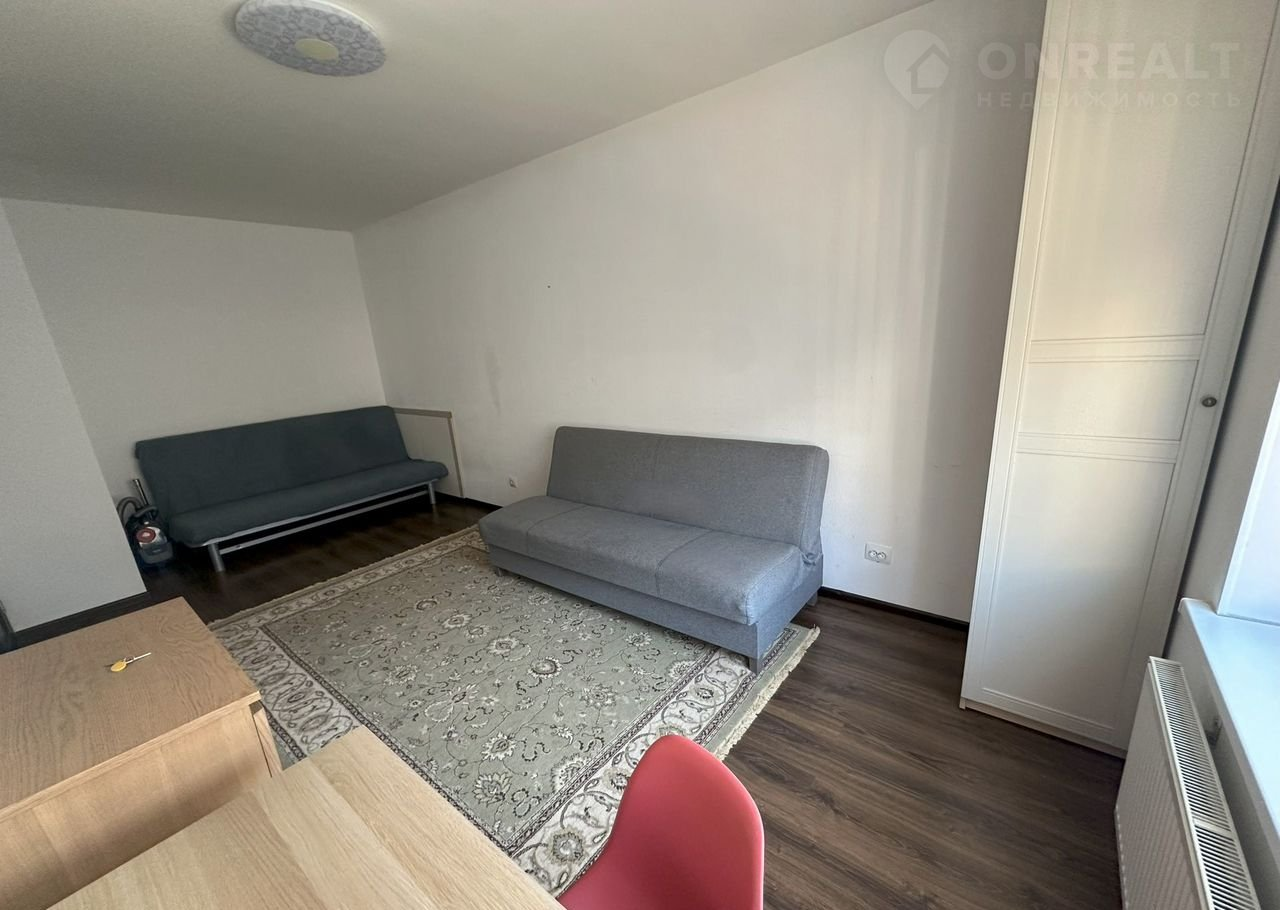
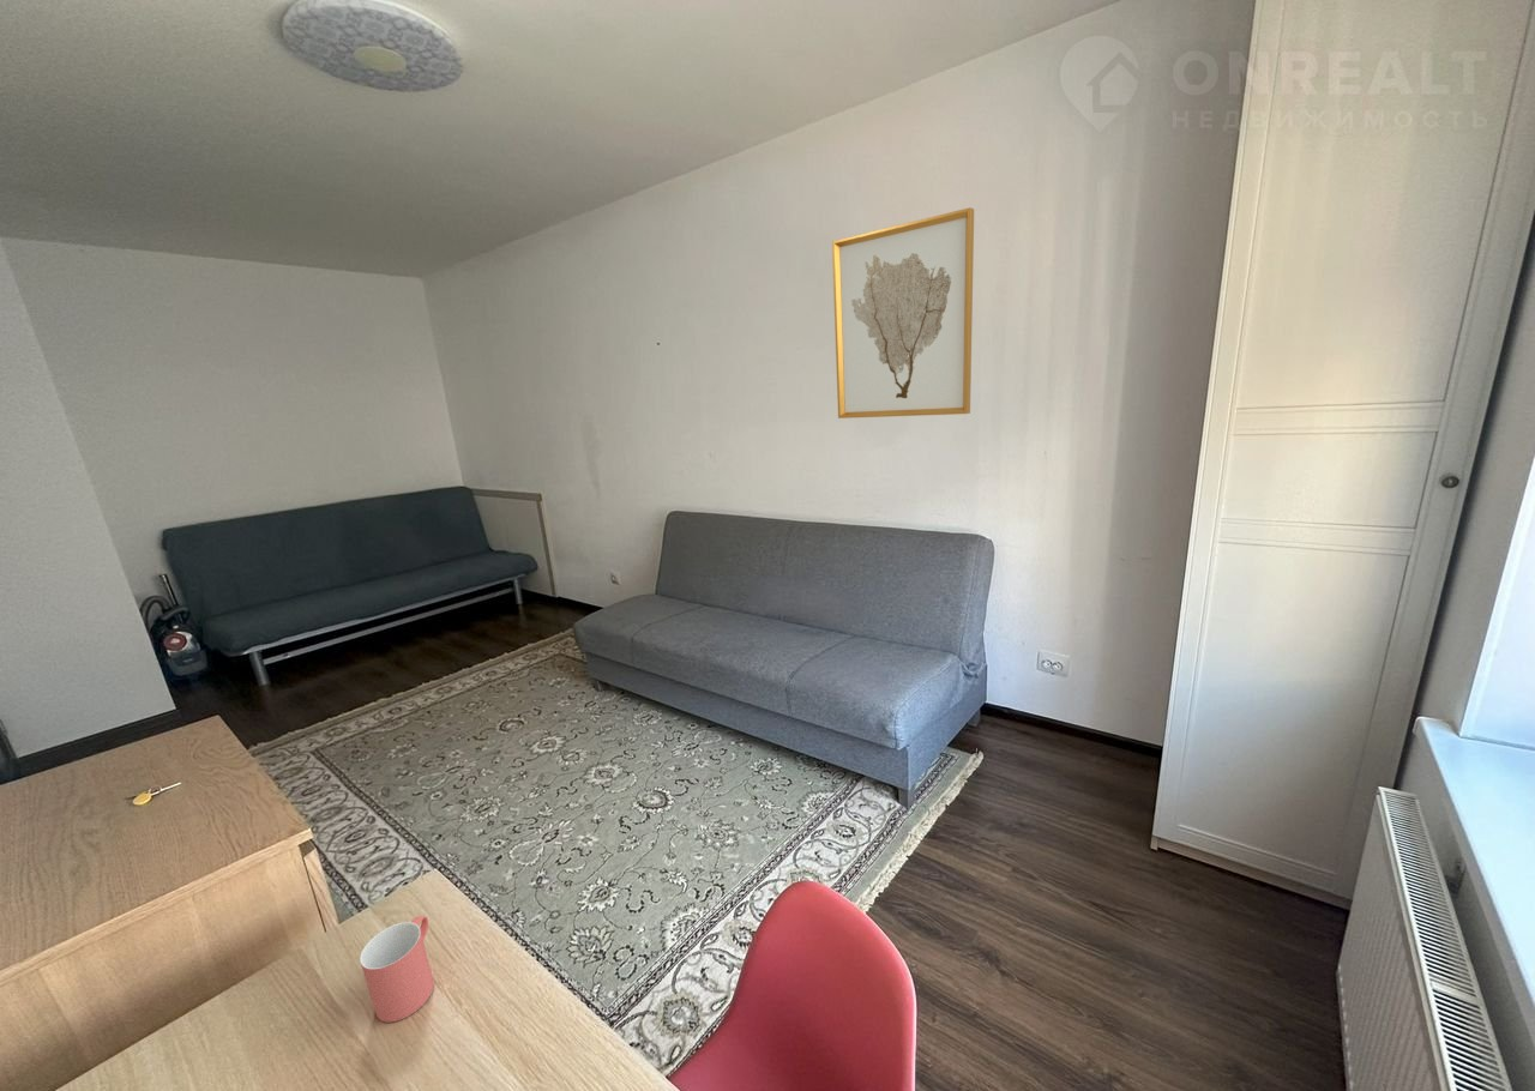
+ wall art (898, 324)
+ cup (405, 959)
